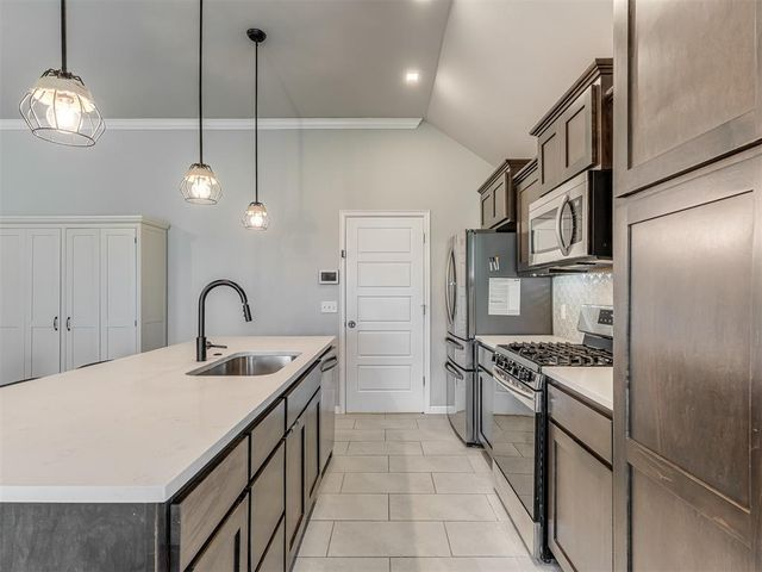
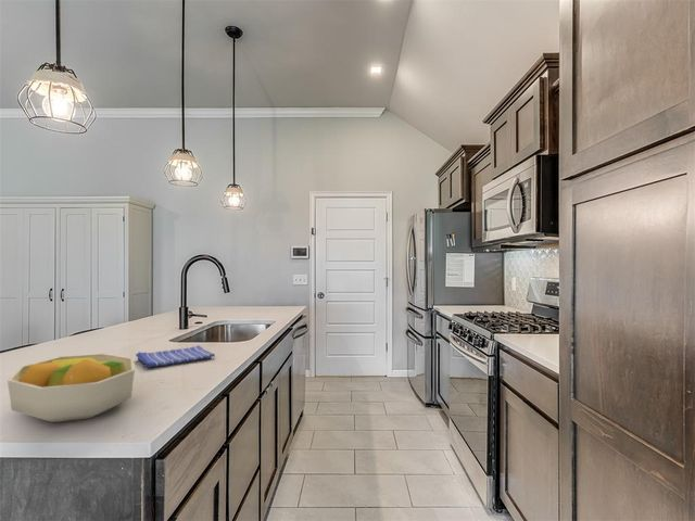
+ dish towel (175, 355)
+ fruit bowl (76, 378)
